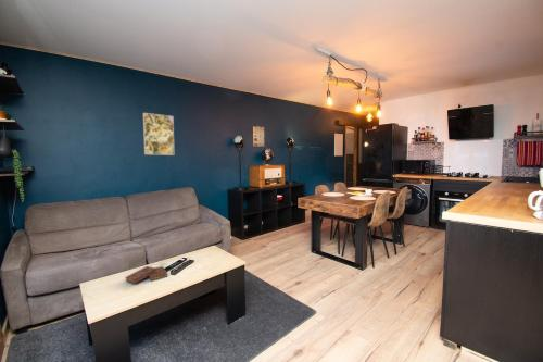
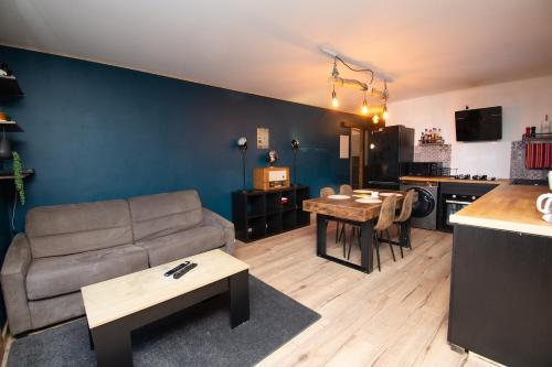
- book (146, 273)
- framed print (159, 135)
